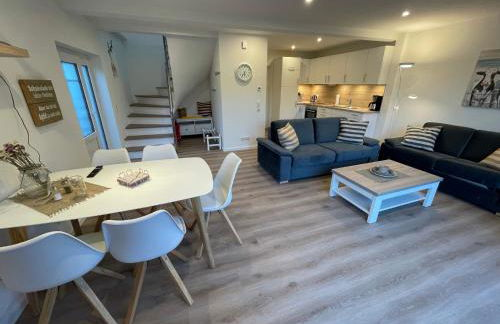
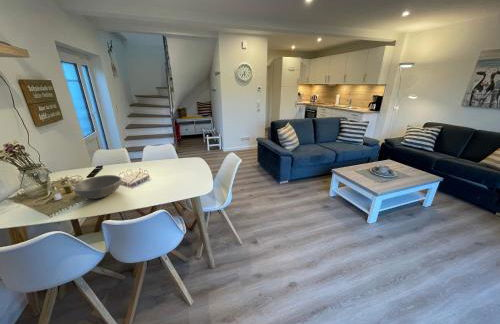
+ bowl (99, 187)
